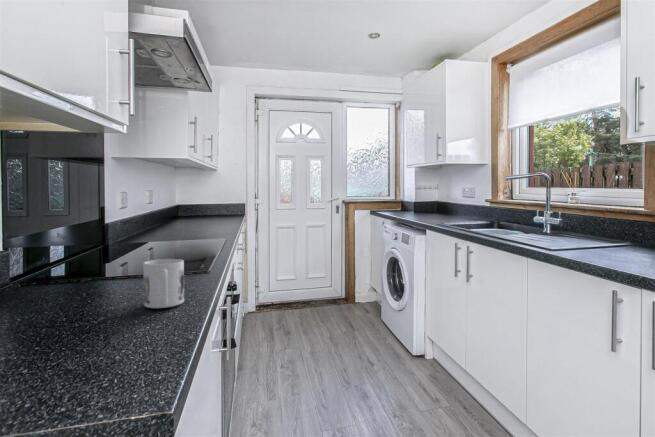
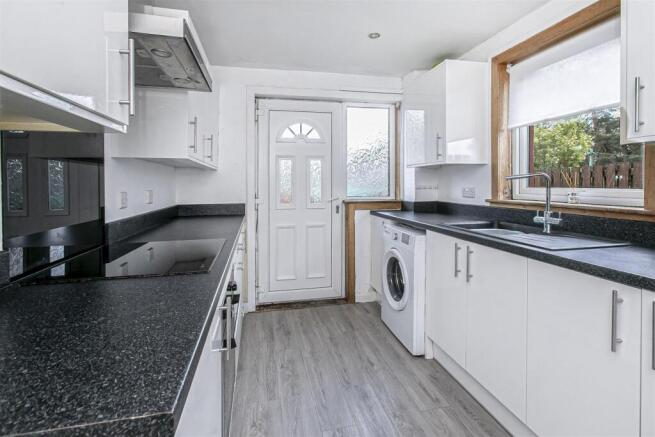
- mug (164, 284)
